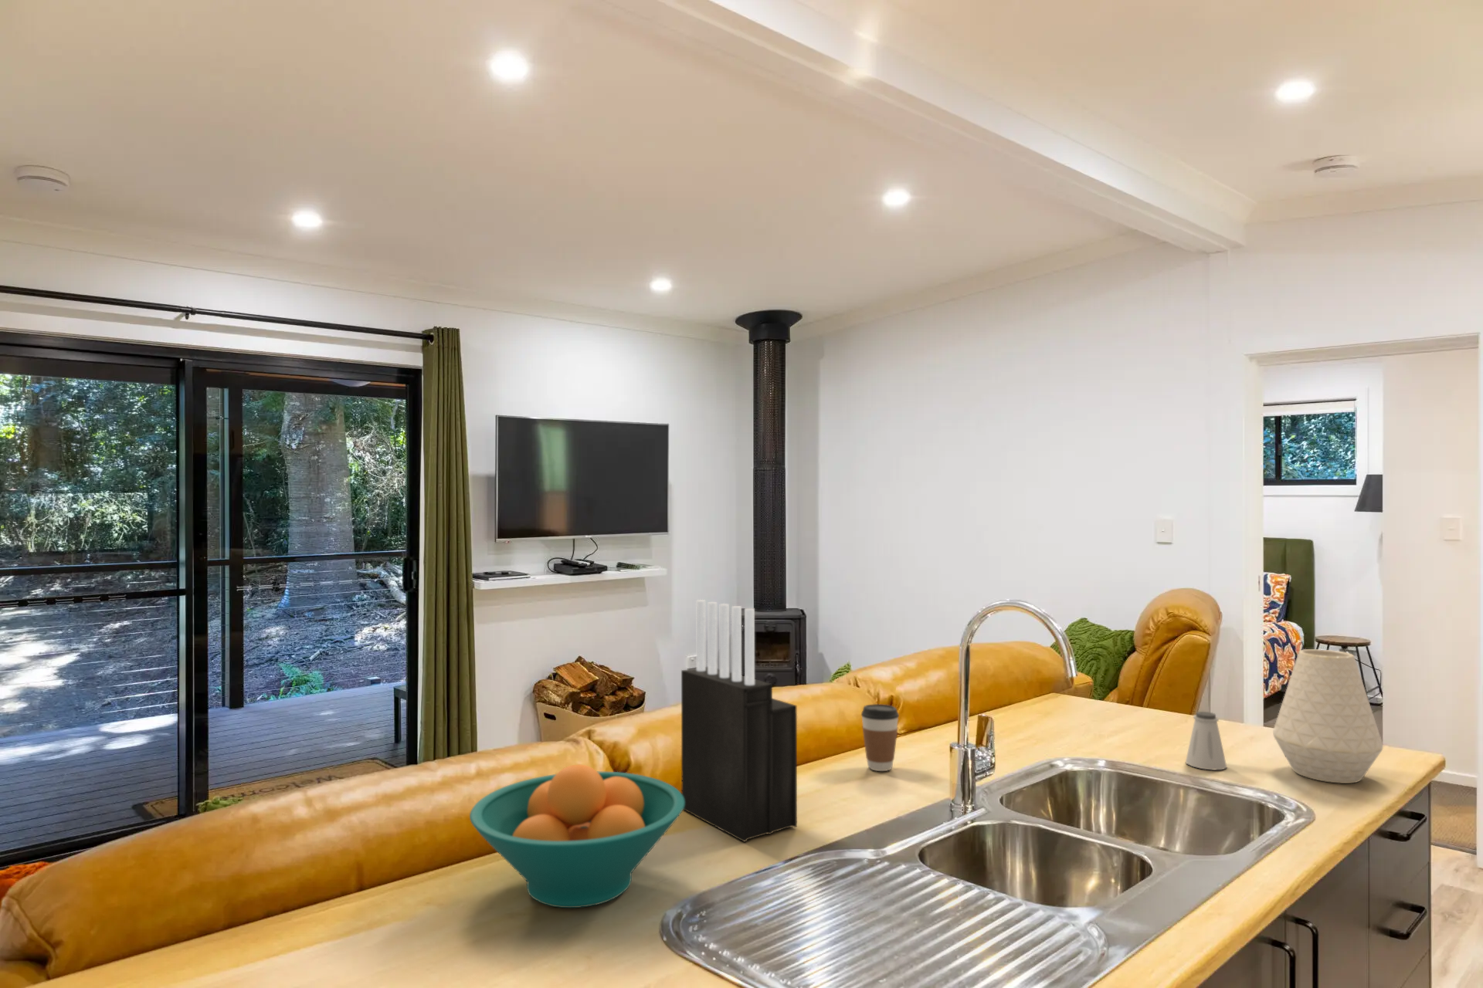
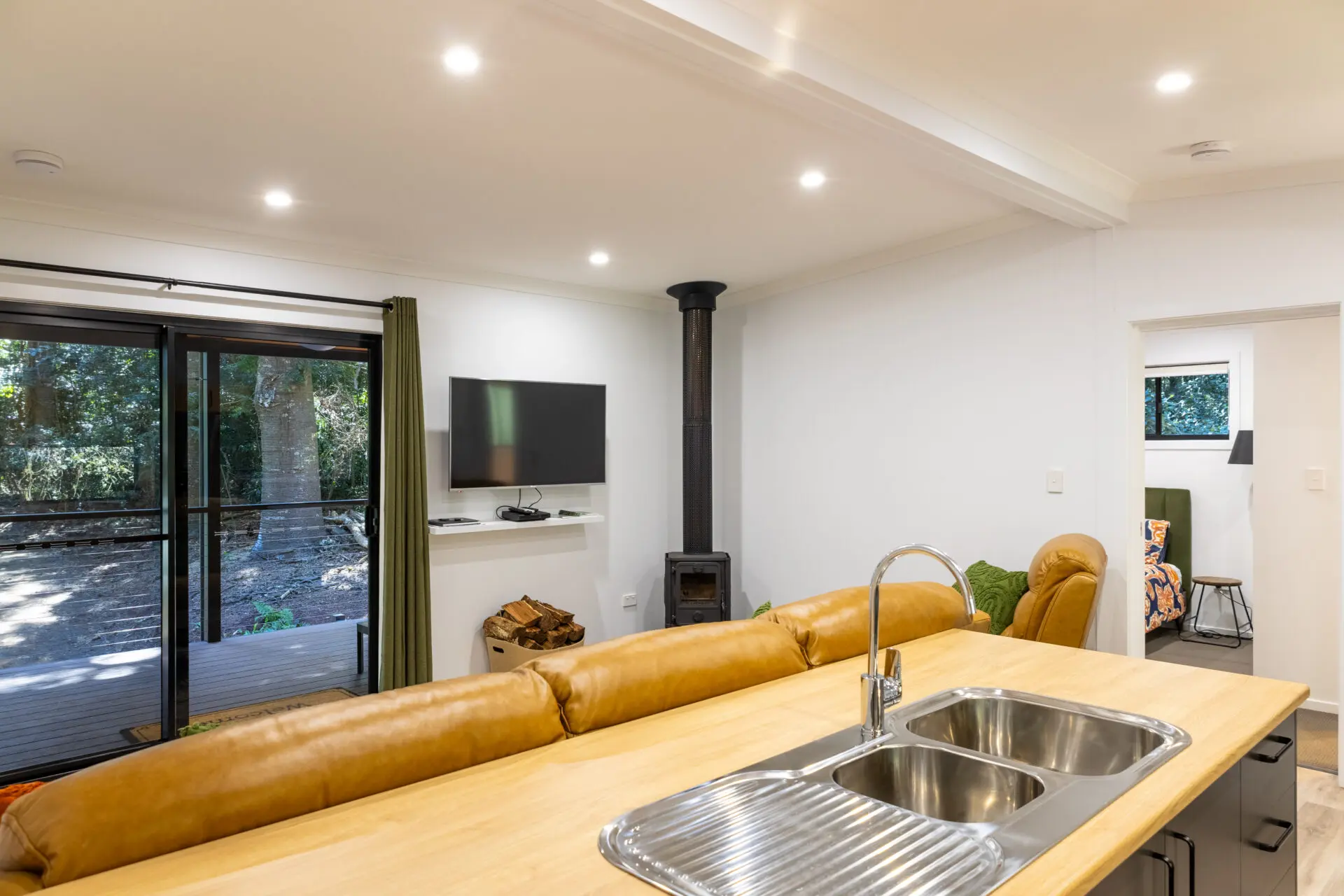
- coffee cup (879, 737)
- saltshaker (1206, 739)
- knife block (743, 709)
- vase (1326, 713)
- fruit bowl (579, 826)
